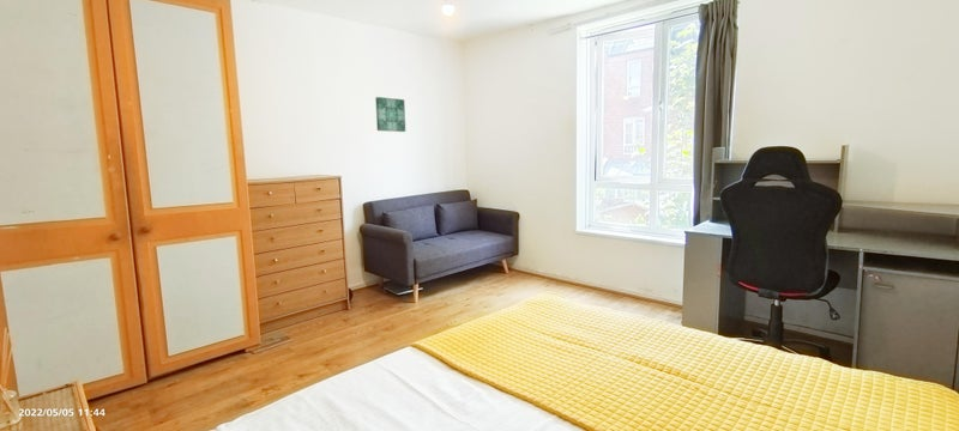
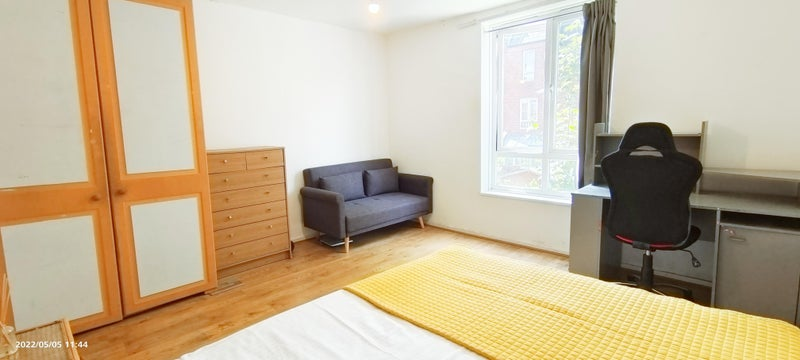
- wall art (391, 114)
